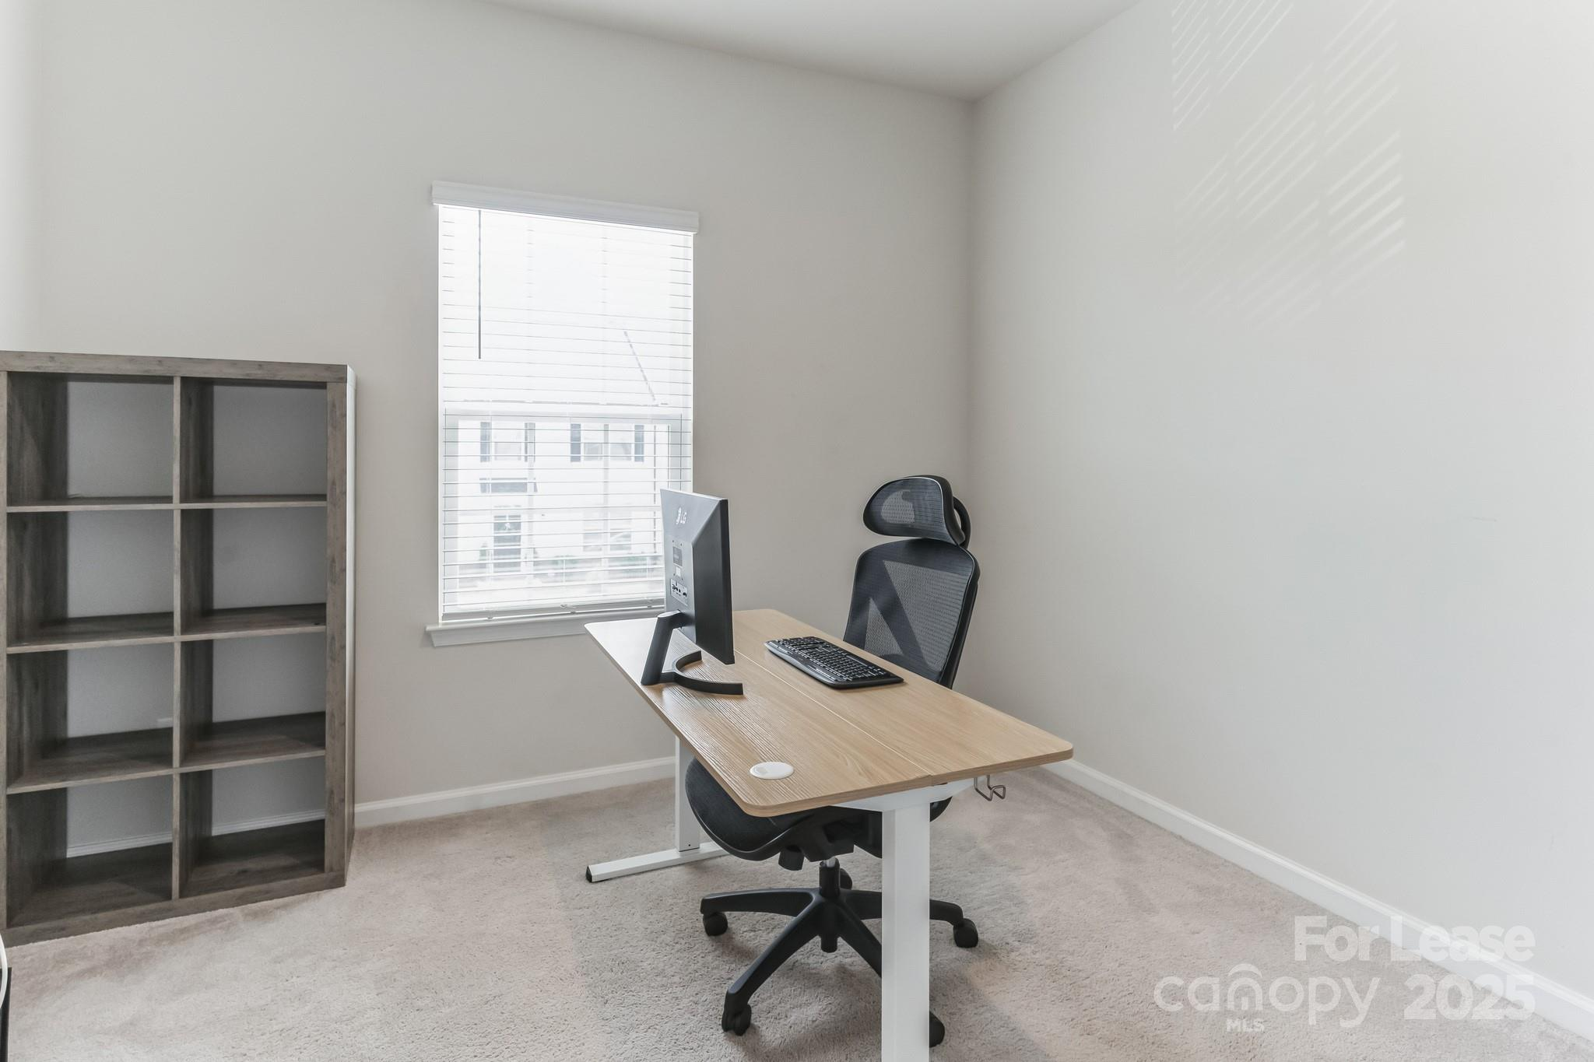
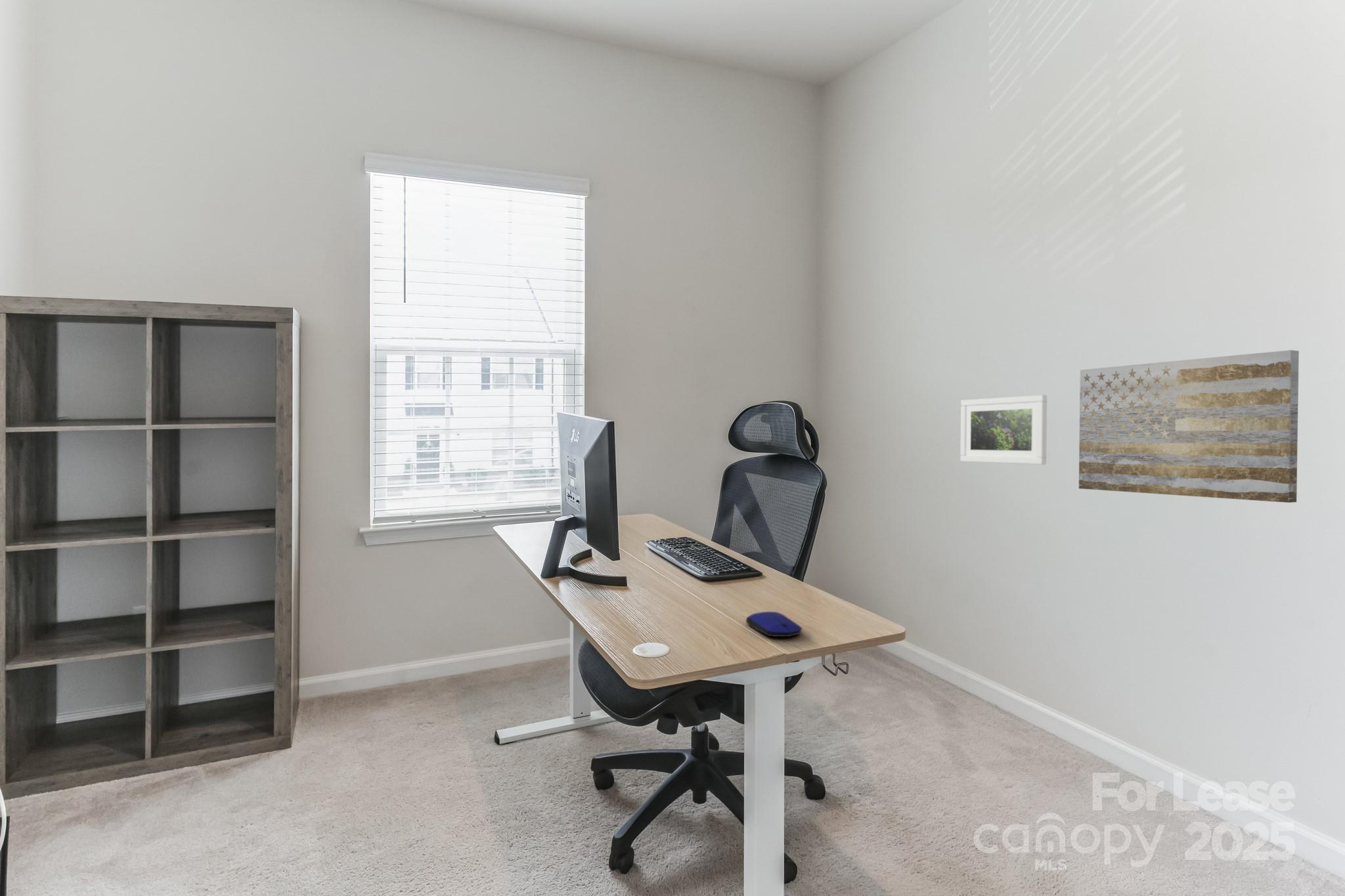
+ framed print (1001, 430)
+ computer mouse (774, 622)
+ wall art (1175, 428)
